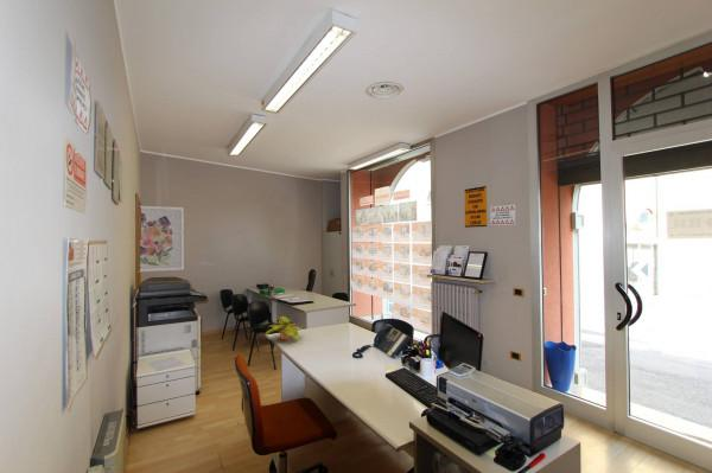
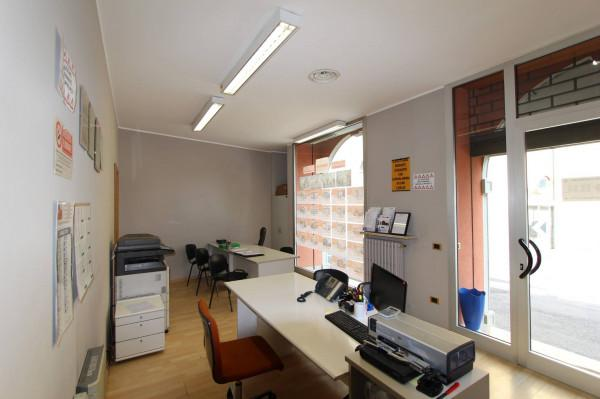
- wall art (155, 238)
- plant (286, 328)
